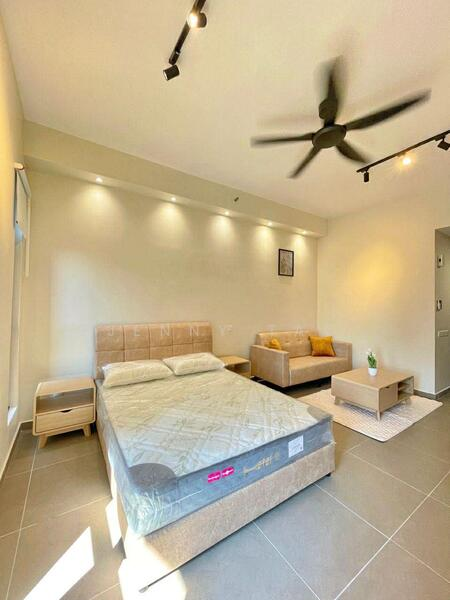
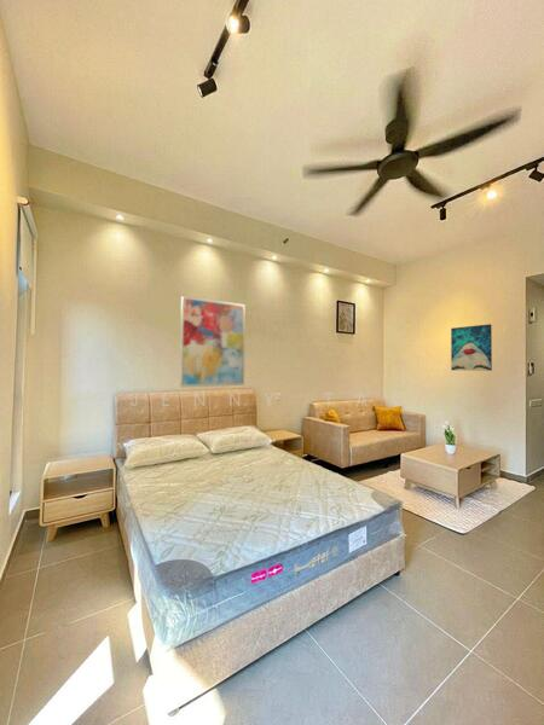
+ wall art (470, 348)
+ wall art (214, 343)
